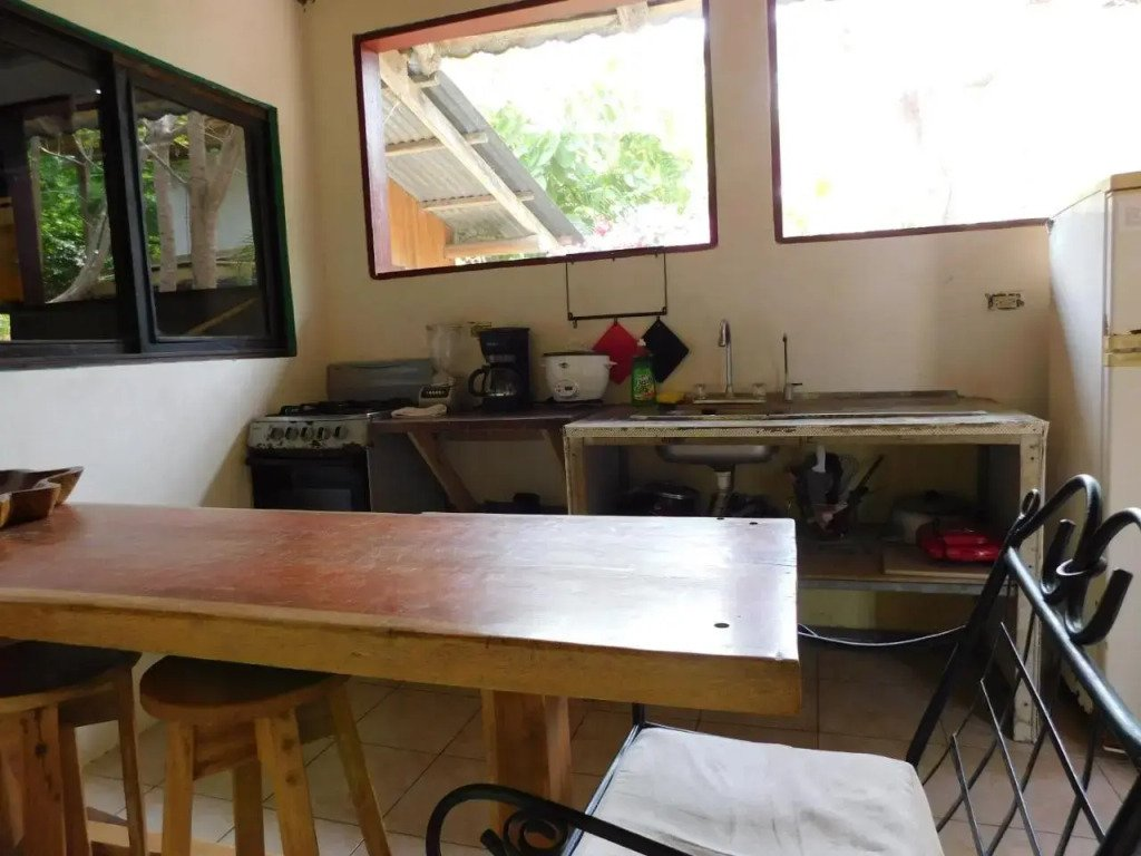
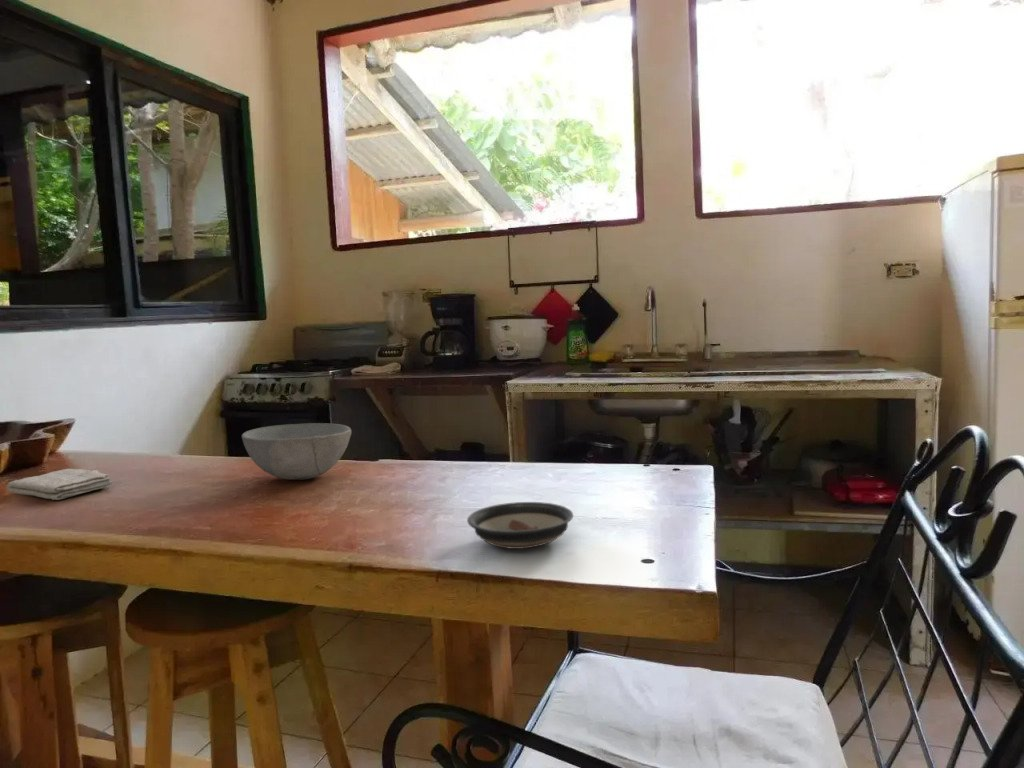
+ bowl (299, 453)
+ saucer (520, 528)
+ washcloth (60, 482)
